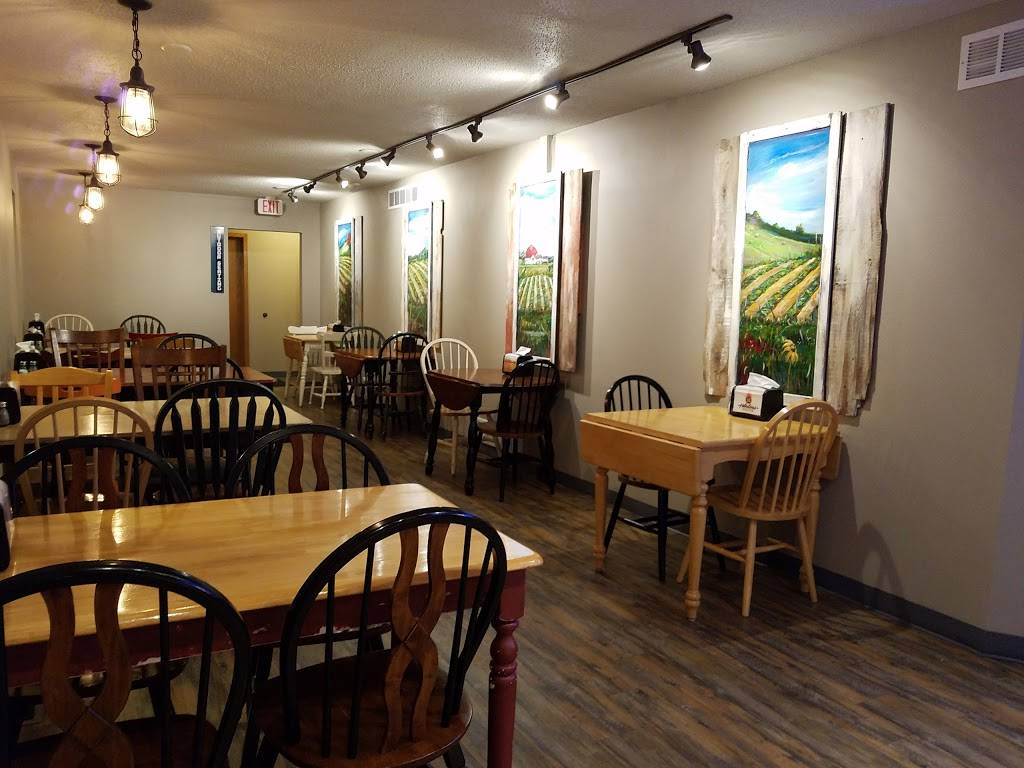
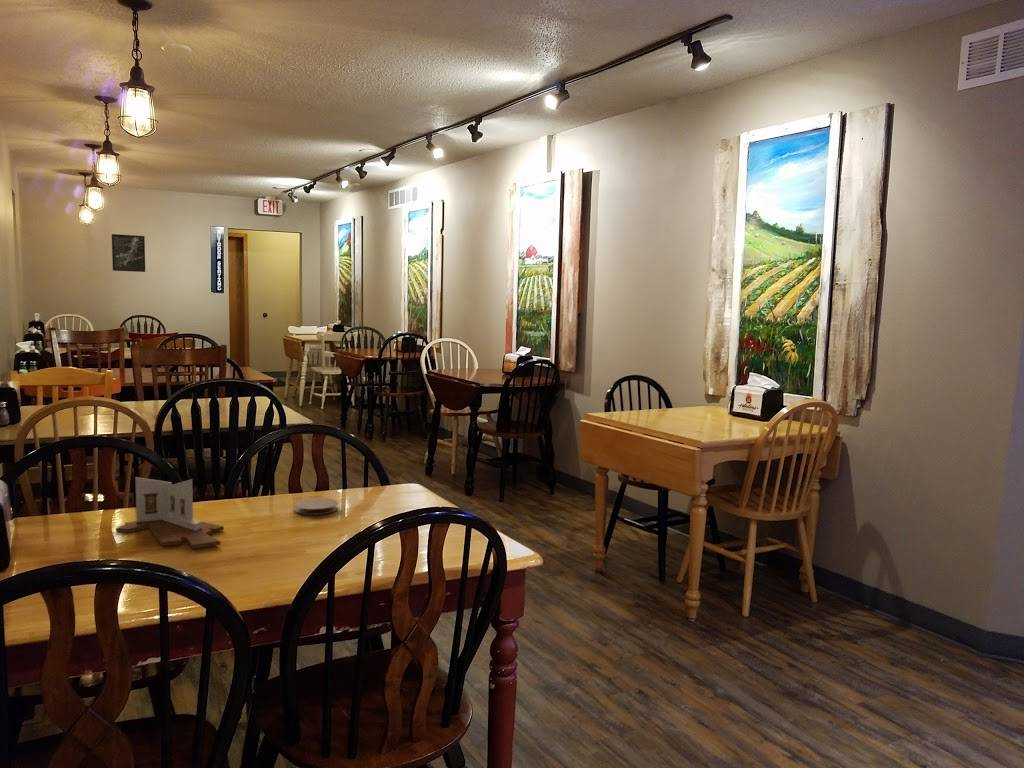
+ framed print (128, 253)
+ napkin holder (170, 507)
+ coaster (316, 506)
